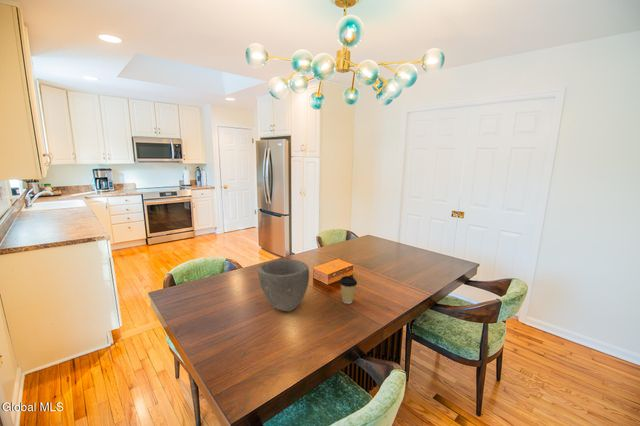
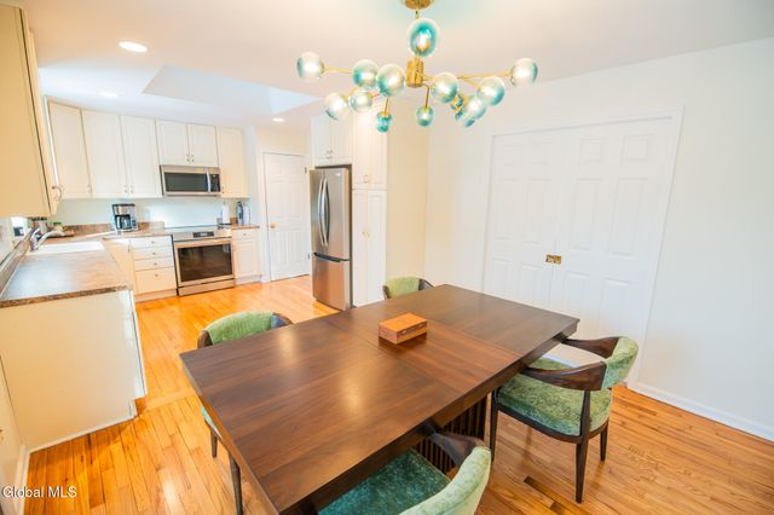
- bowl (284, 286)
- coffee cup (347, 290)
